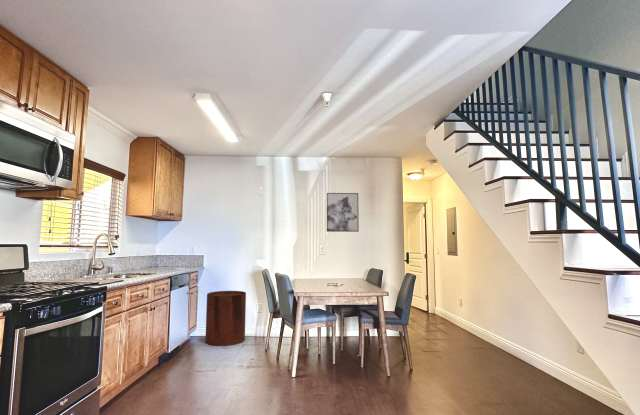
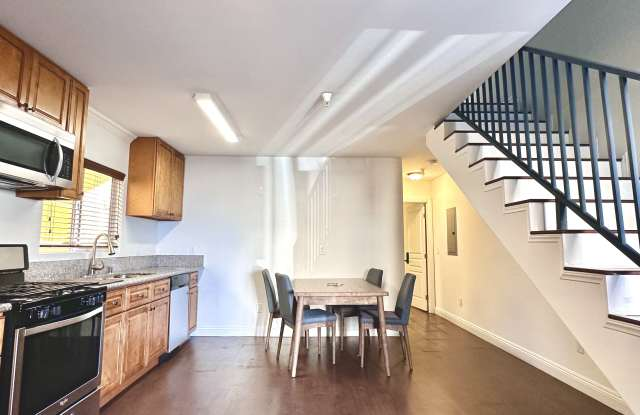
- wall art (342, 212)
- trash can (226, 316)
